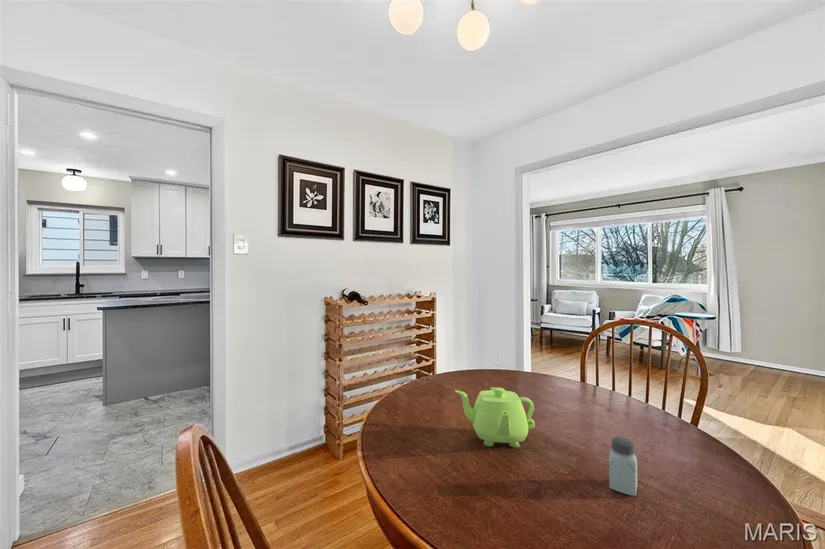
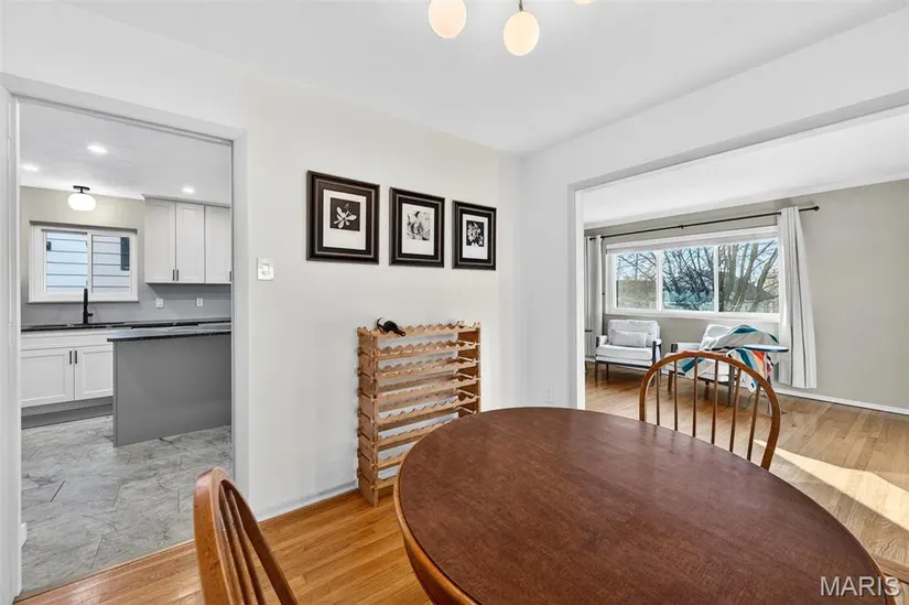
- saltshaker (623, 464)
- teapot (494, 413)
